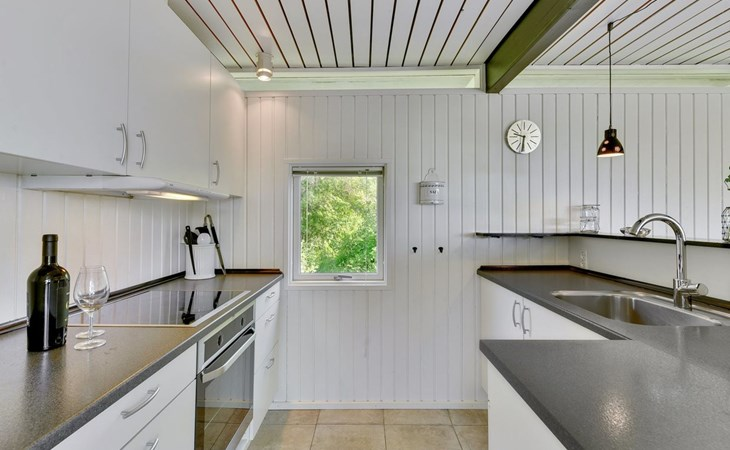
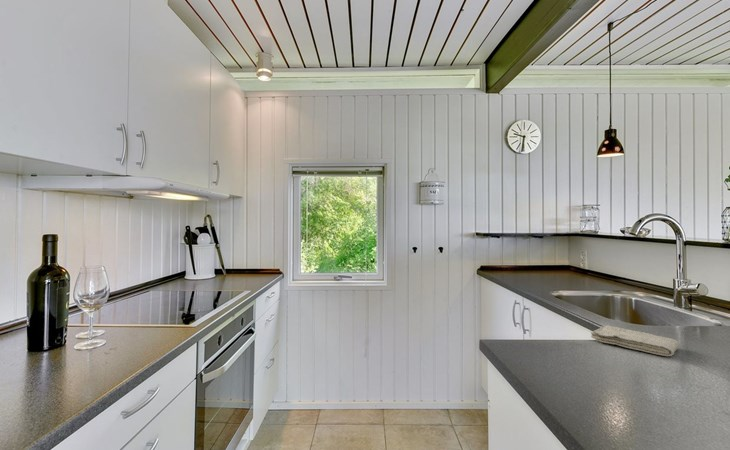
+ washcloth (633, 338)
